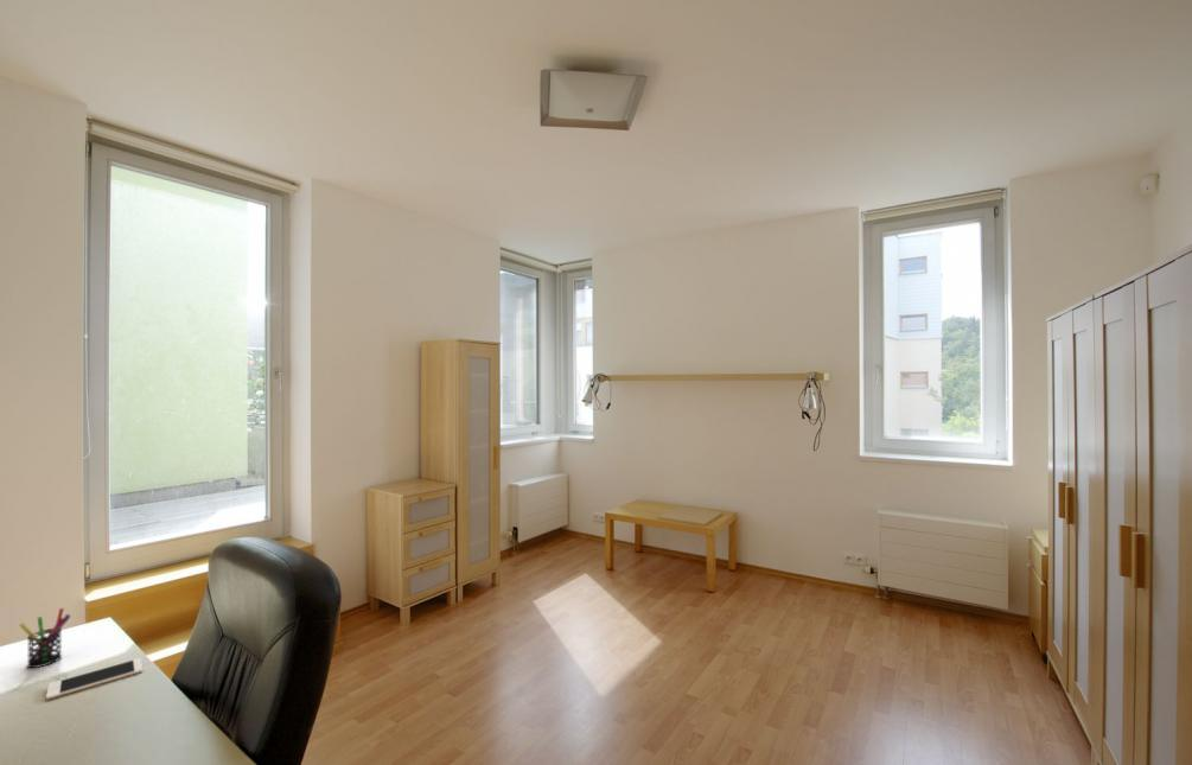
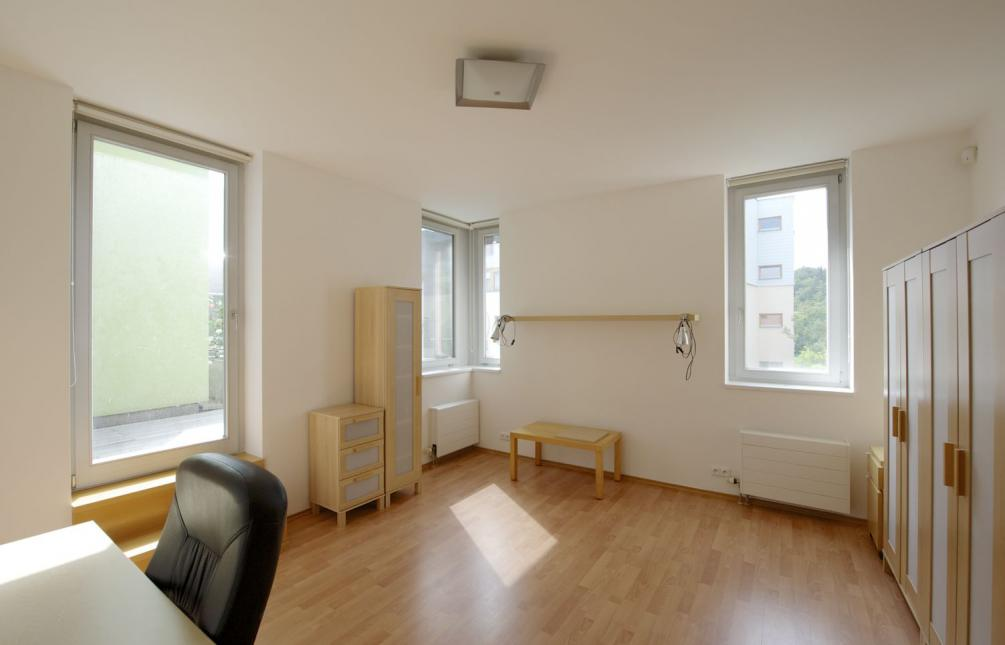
- pen holder (45, 636)
- cell phone (96, 677)
